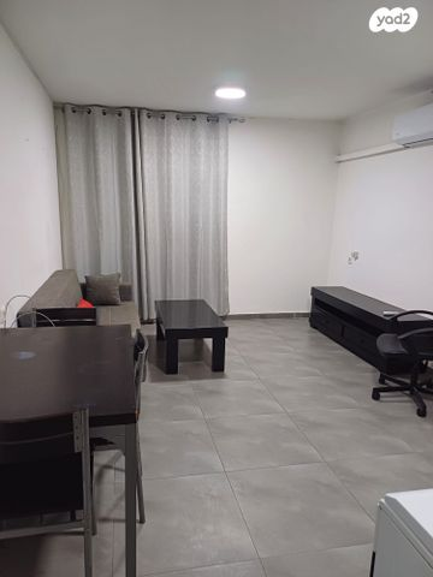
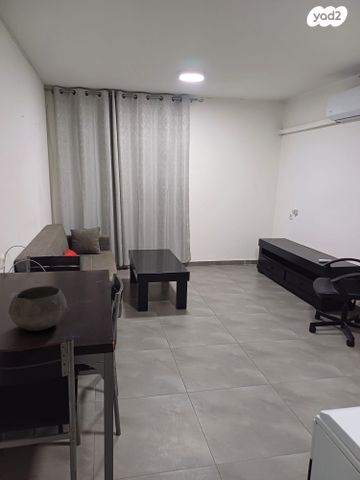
+ bowl (39, 309)
